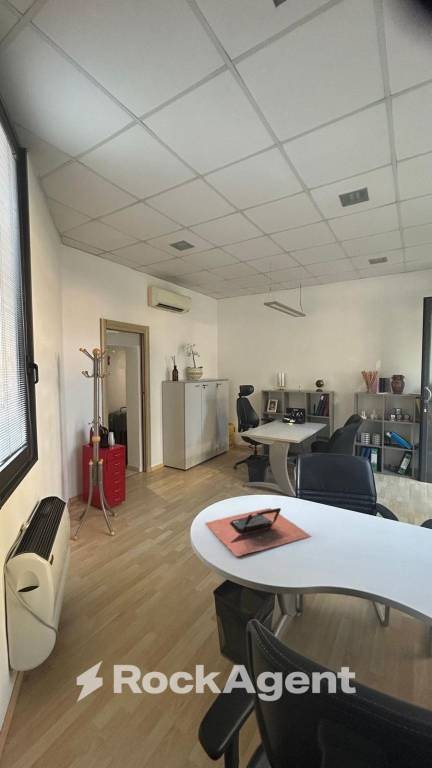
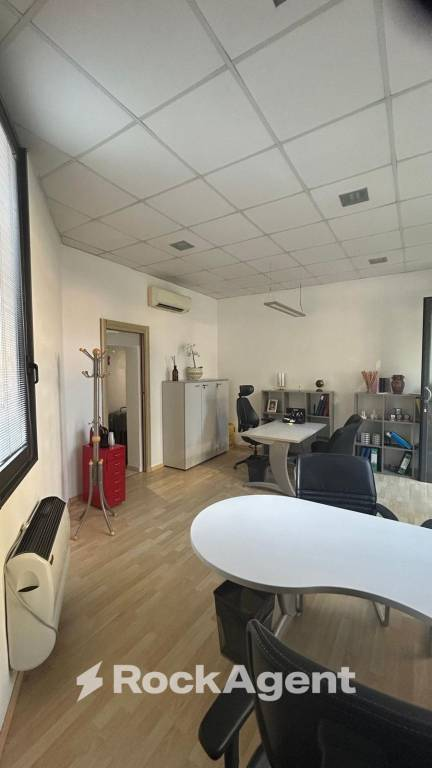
- laptop (255, 517)
